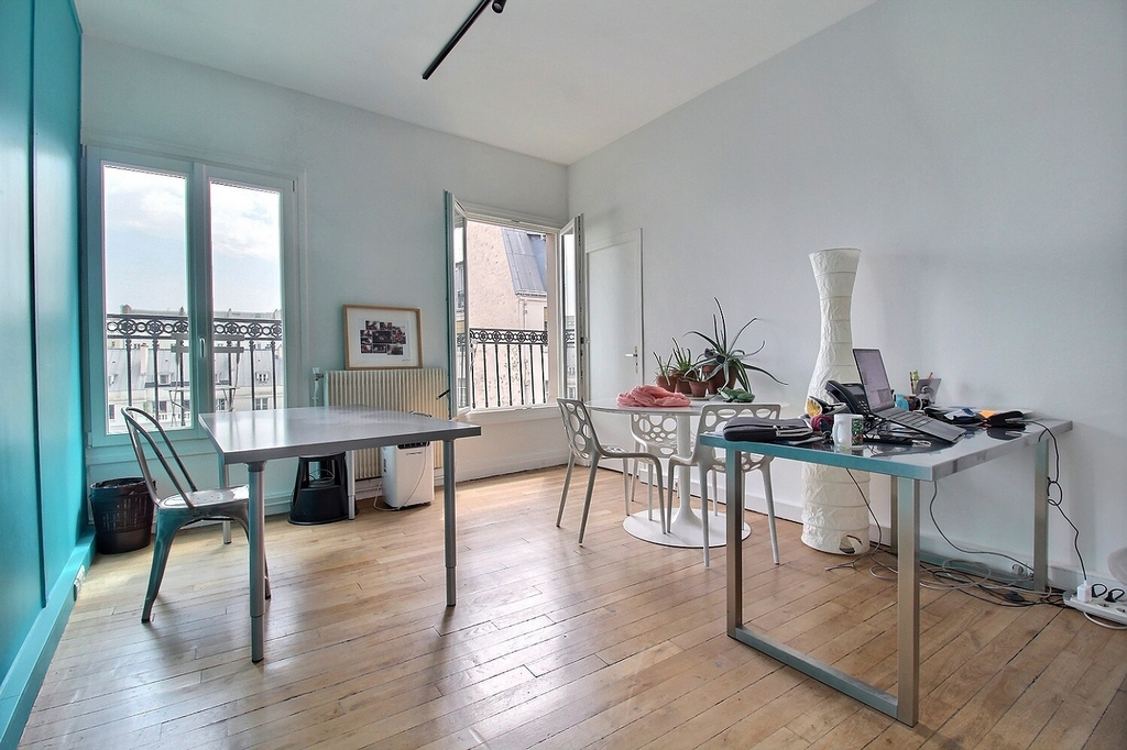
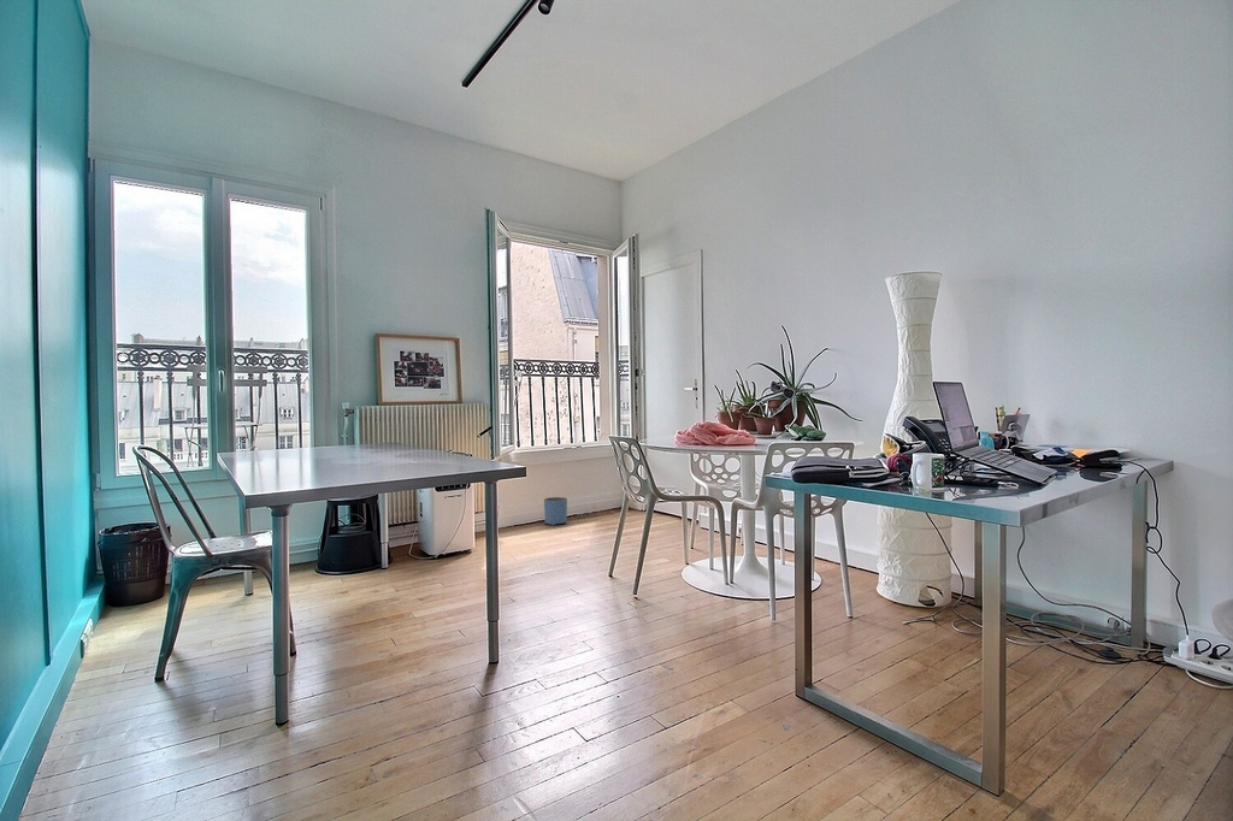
+ planter (555, 510)
